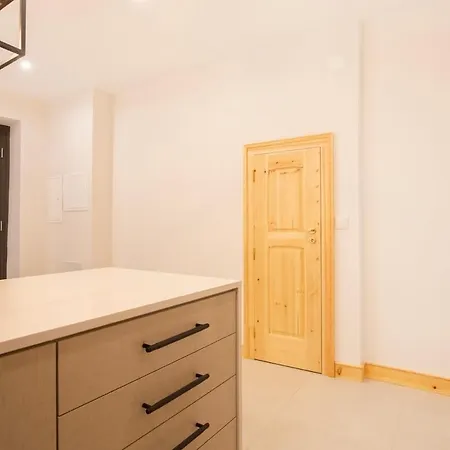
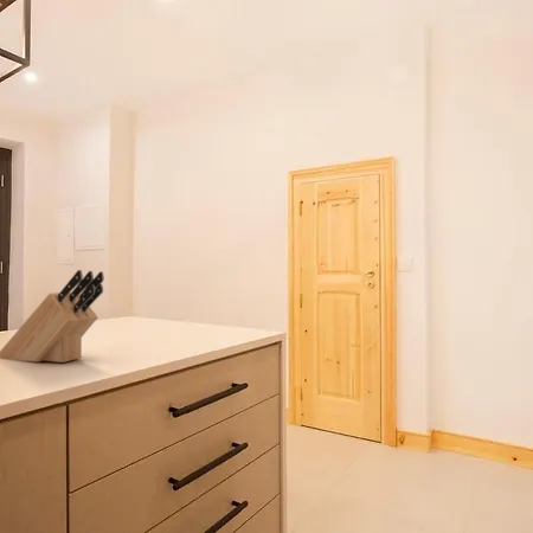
+ knife block (53, 314)
